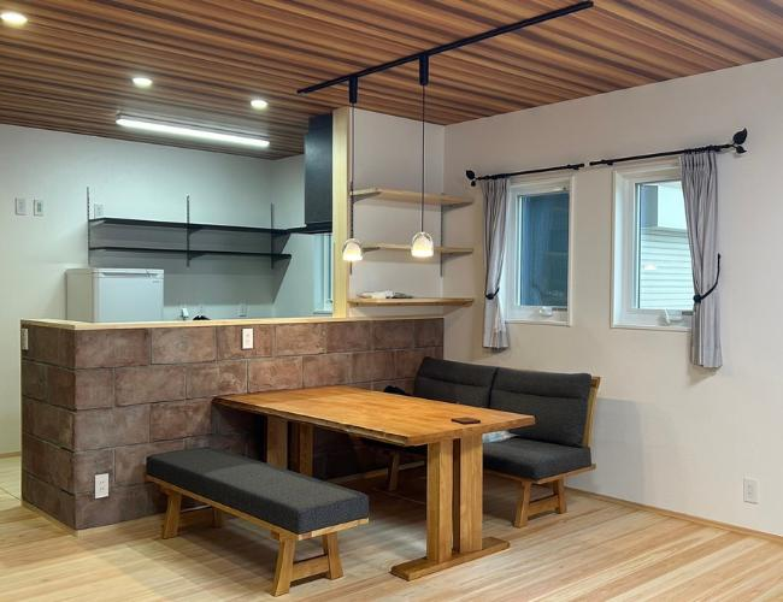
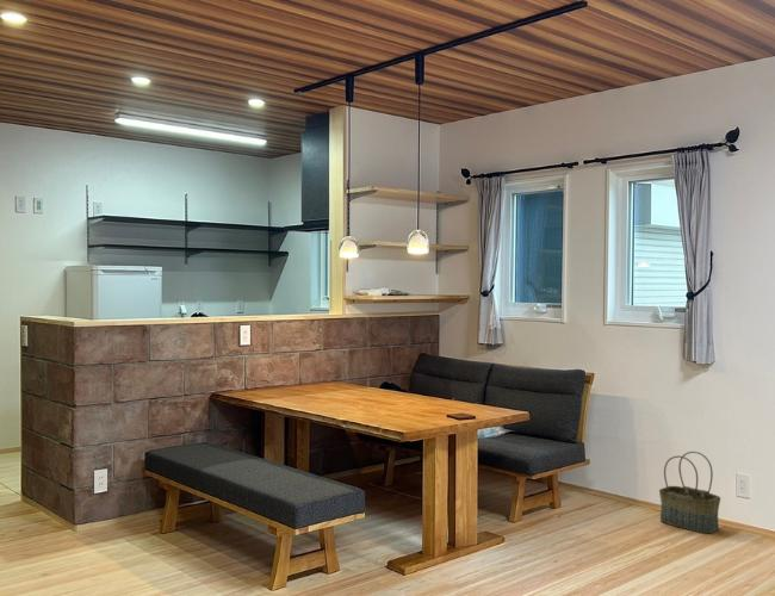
+ basket (689, 489)
